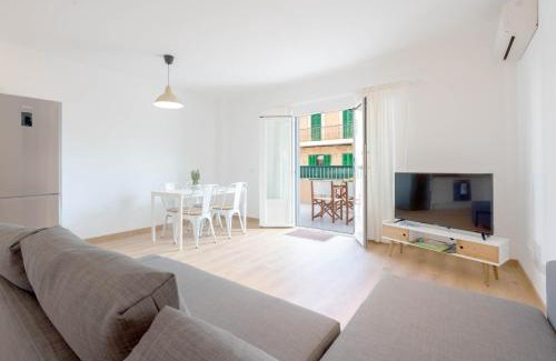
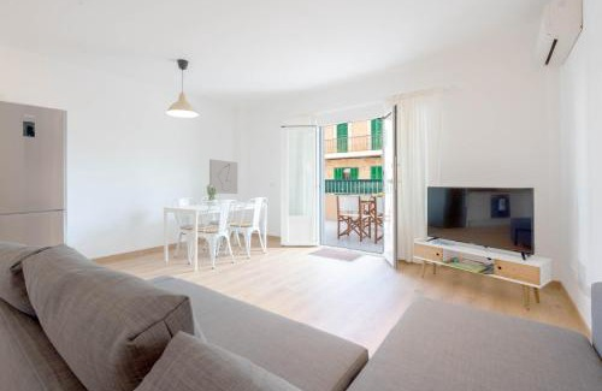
+ wall art (224, 177)
